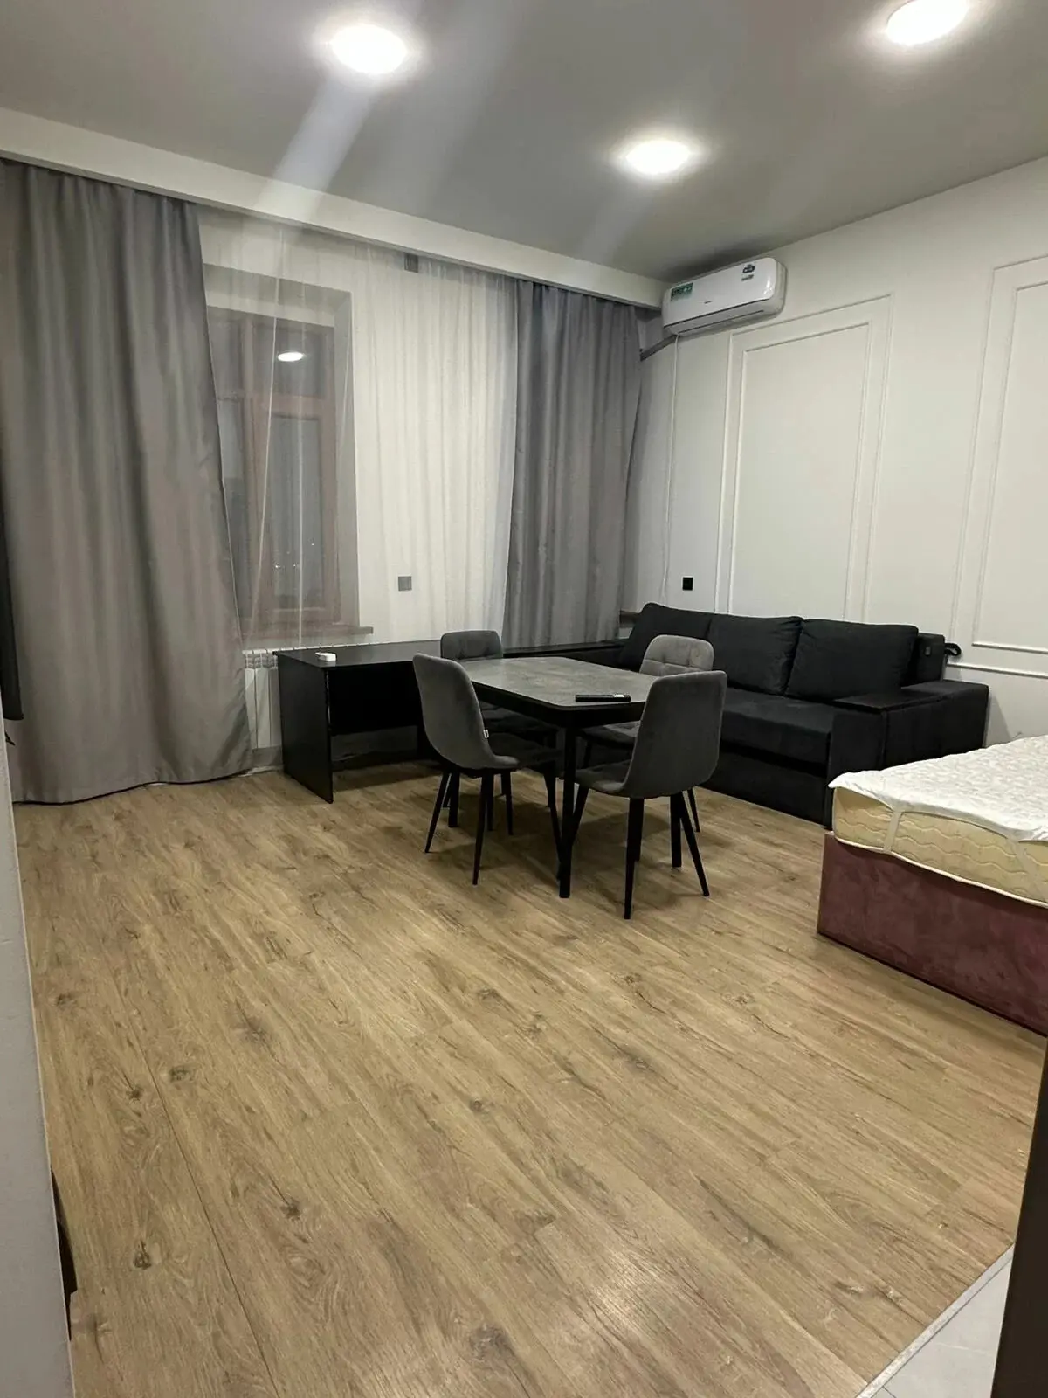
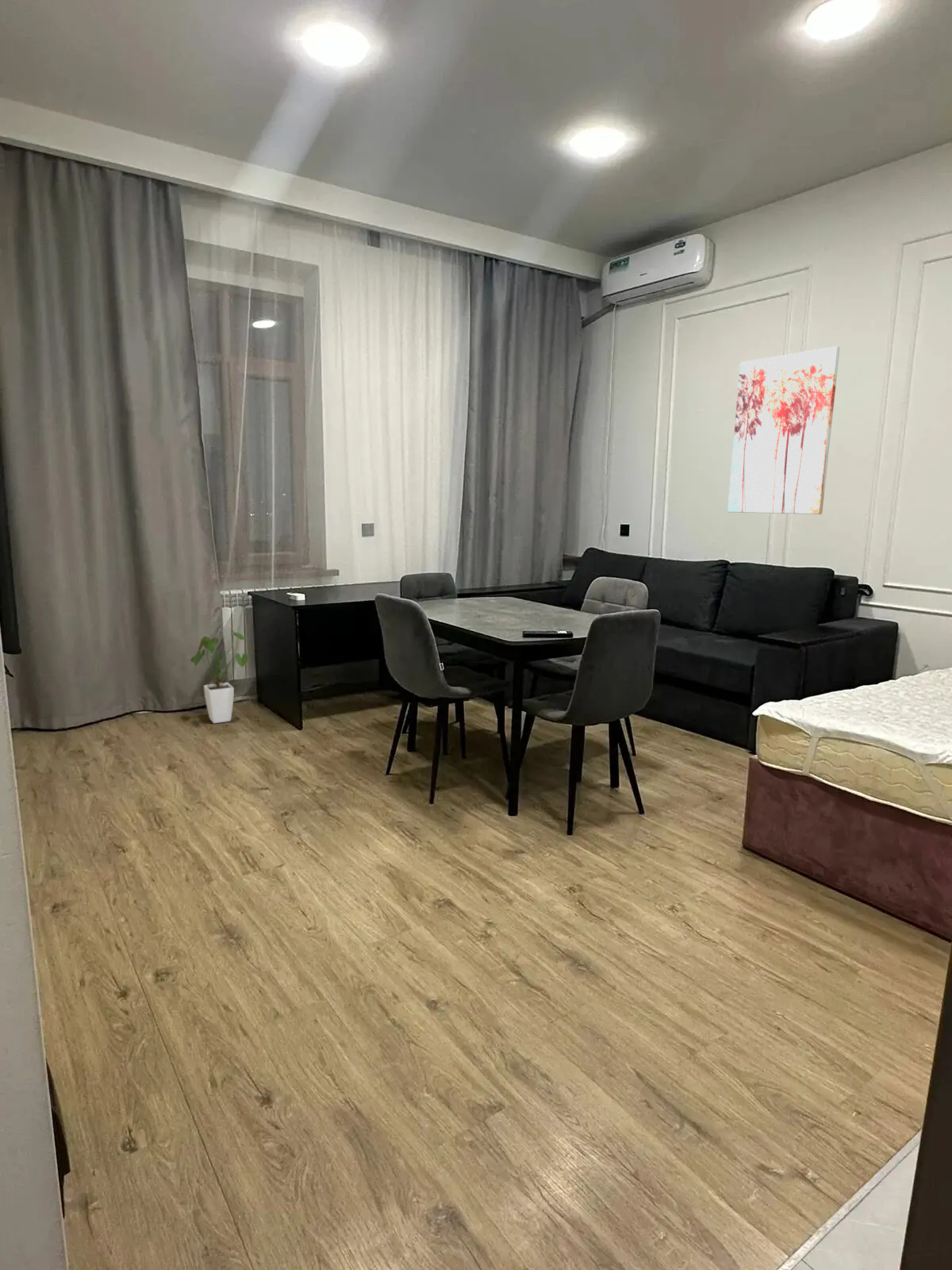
+ house plant (224, 676)
+ wall art (779, 435)
